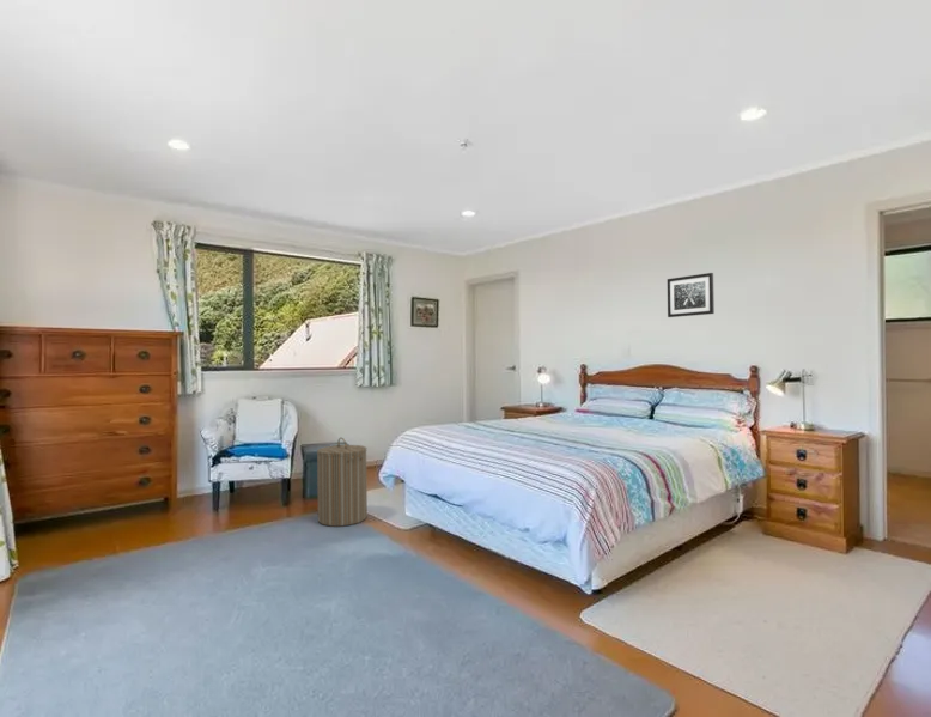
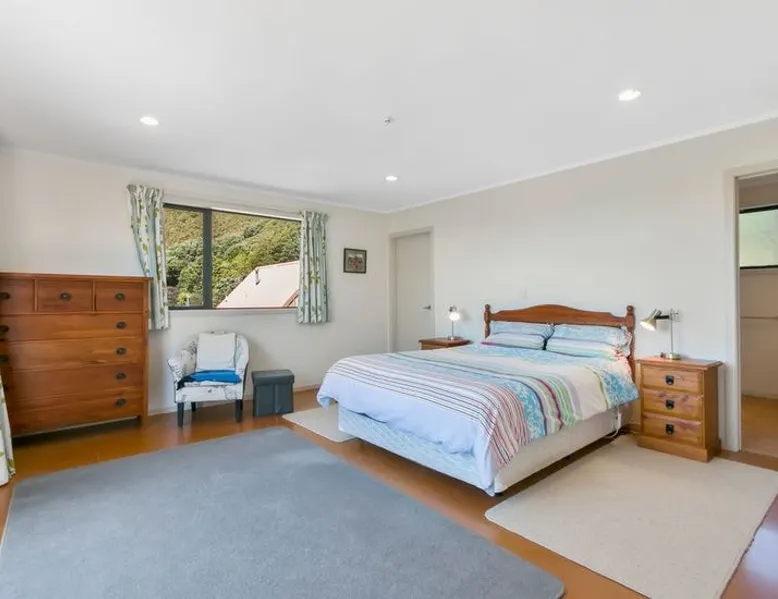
- laundry hamper (342, 478)
- wall art (689, 296)
